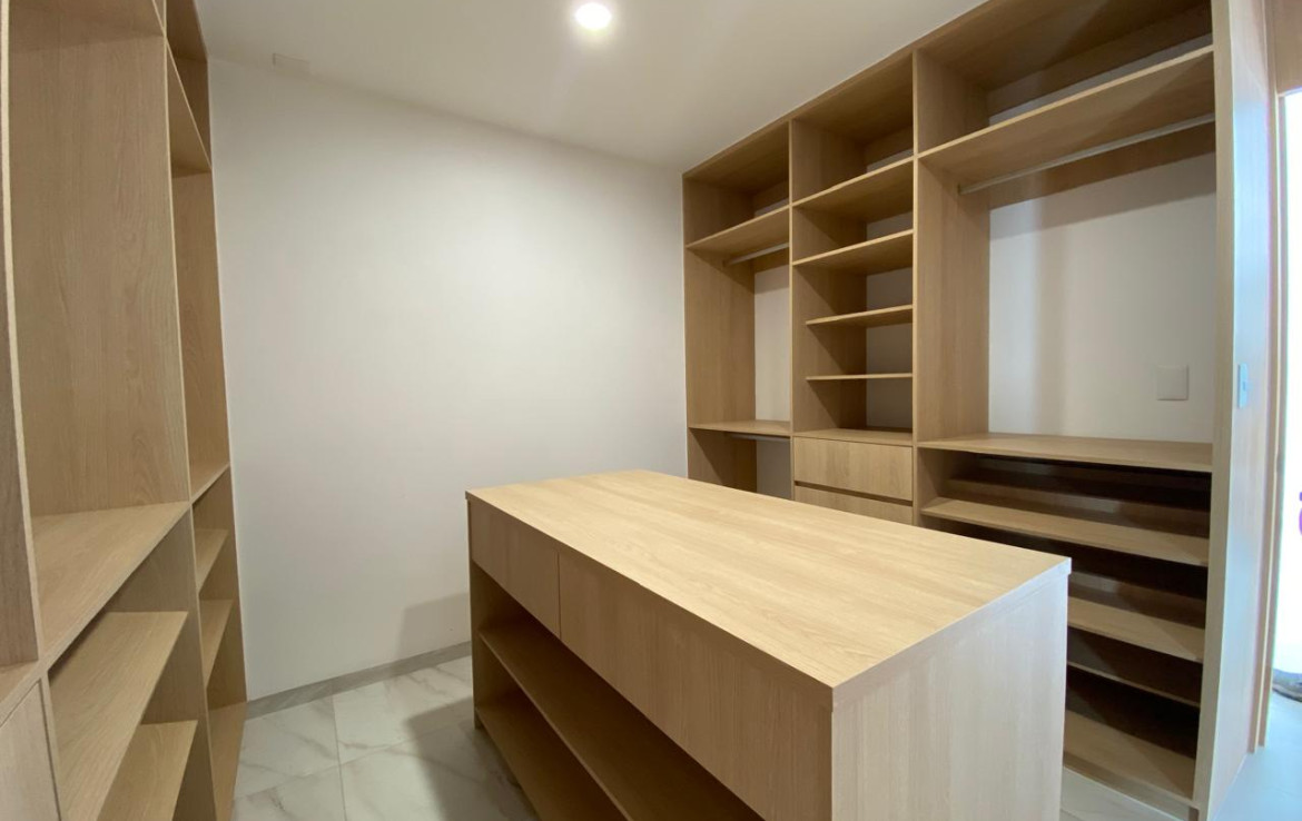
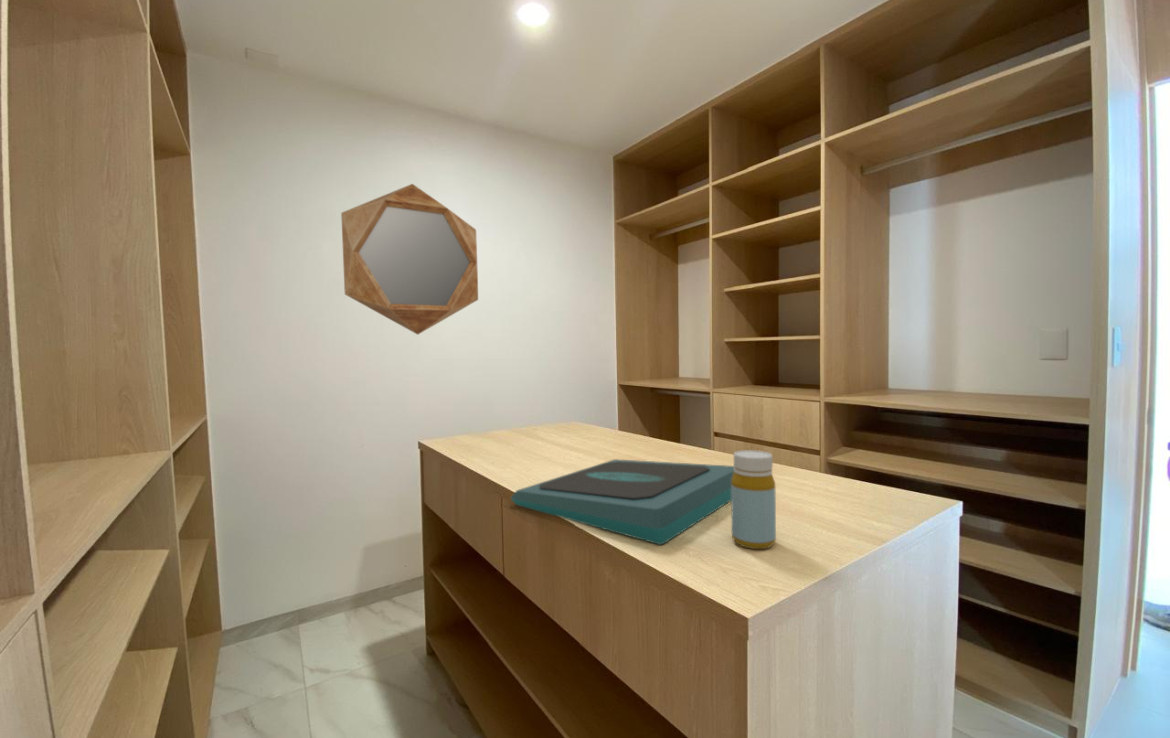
+ home mirror (417, 258)
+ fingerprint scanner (630, 484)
+ bottle (753, 498)
